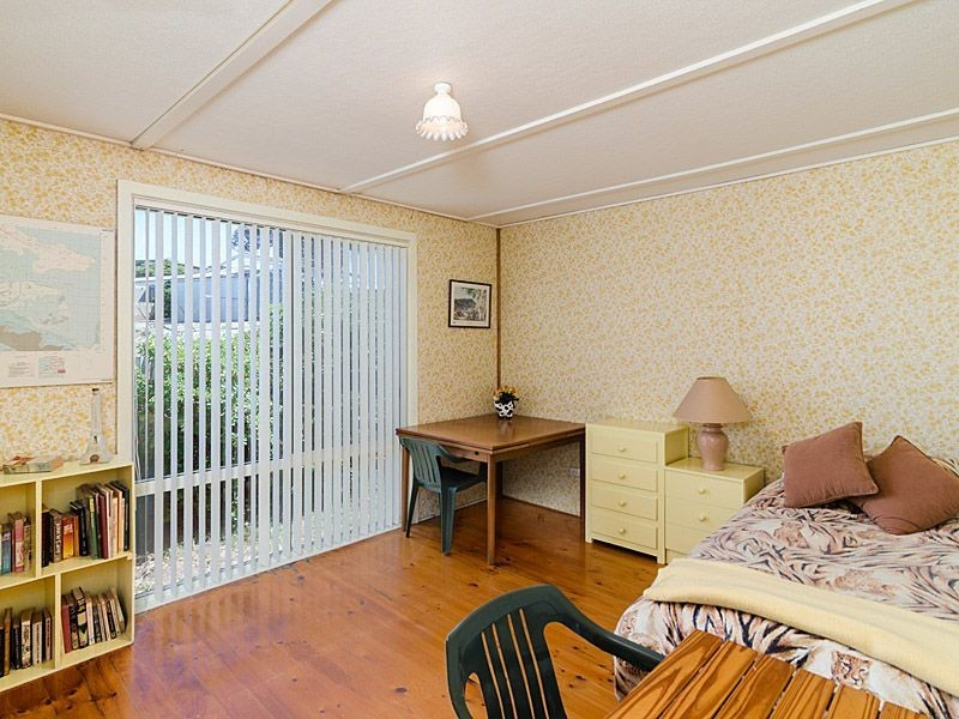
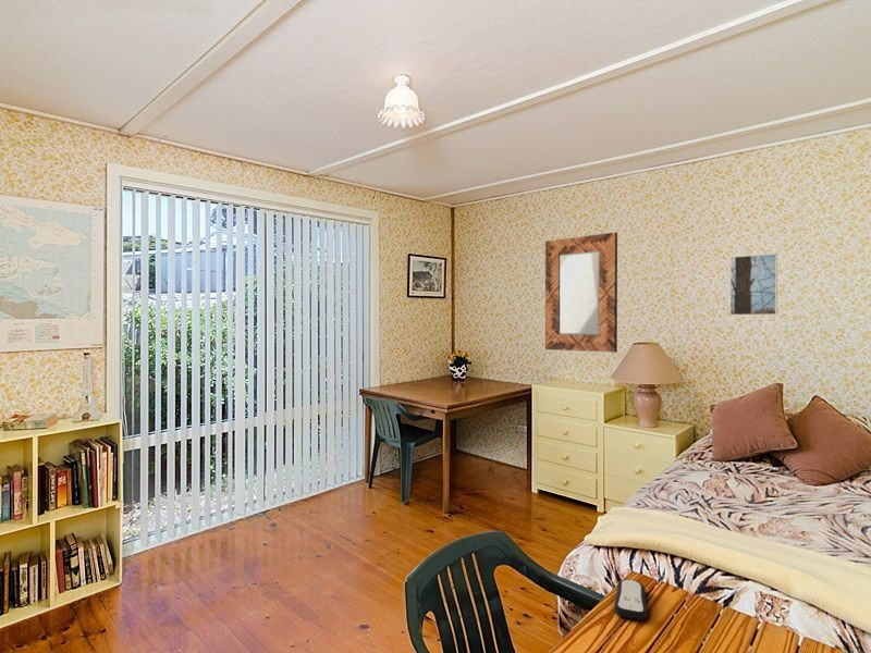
+ remote control (630, 597)
+ home mirror (579, 294)
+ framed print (752, 285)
